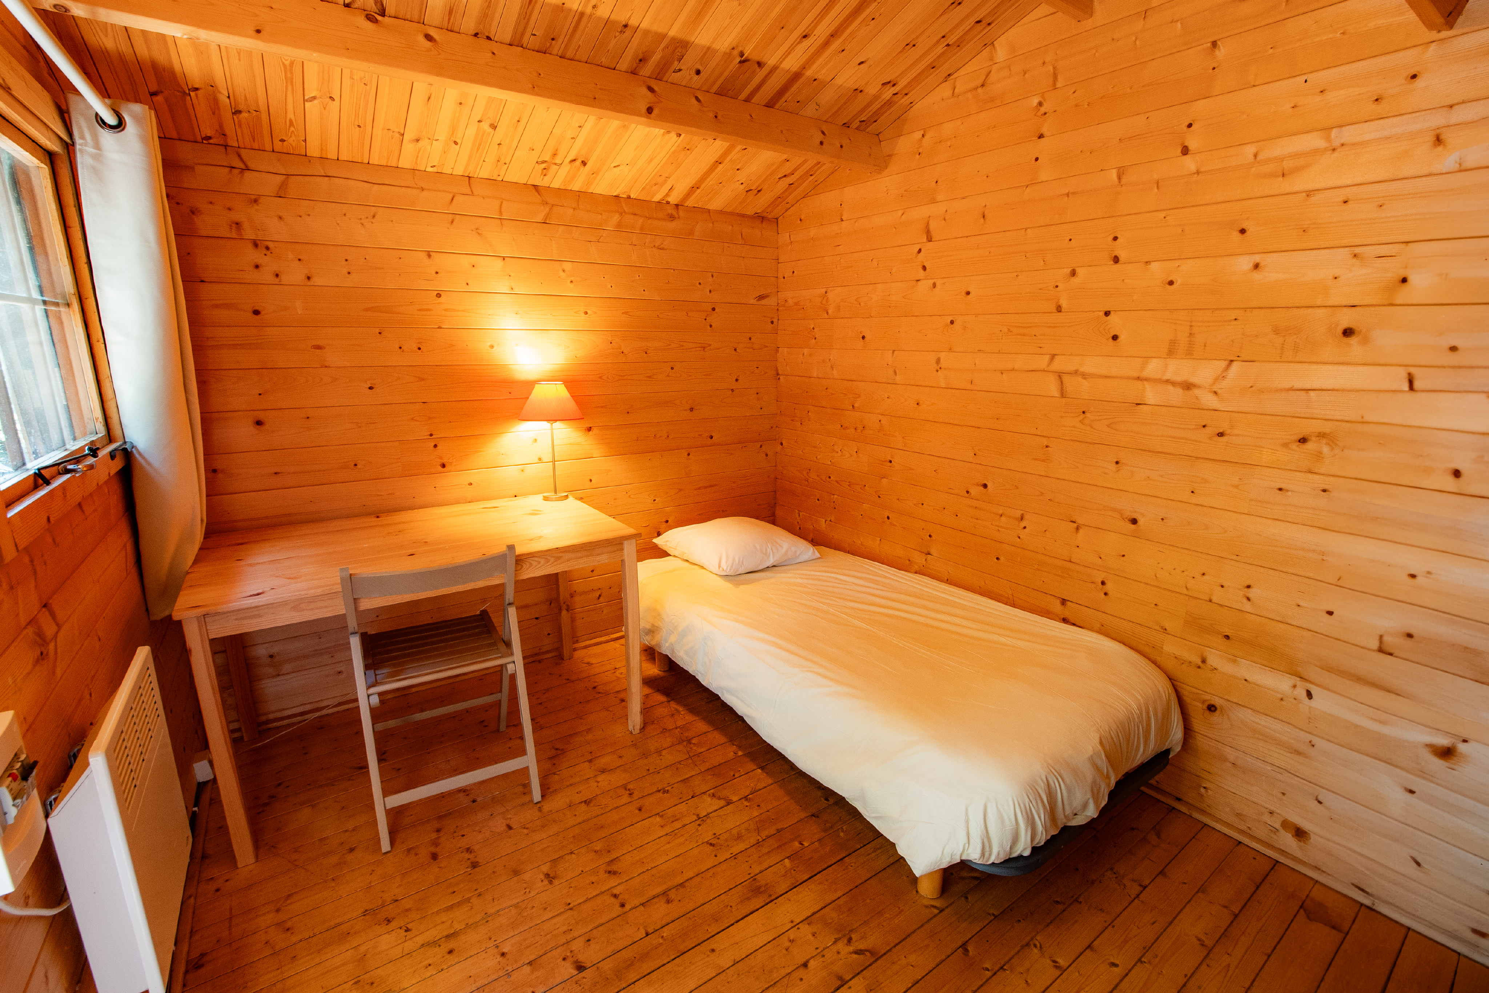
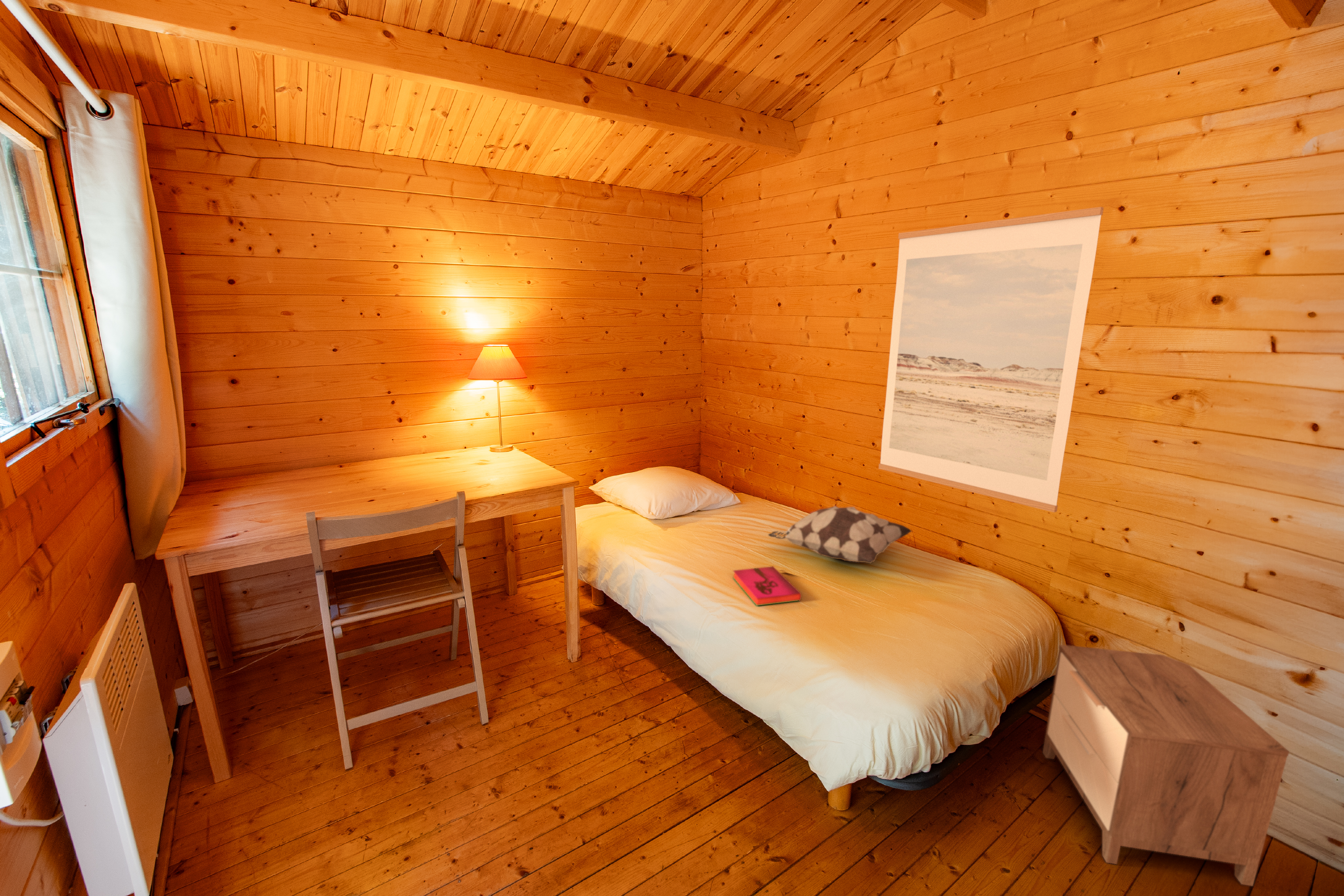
+ hardback book (766, 585)
+ nightstand (1145, 752)
+ wall art (971, 361)
+ decorative pillow (840, 533)
